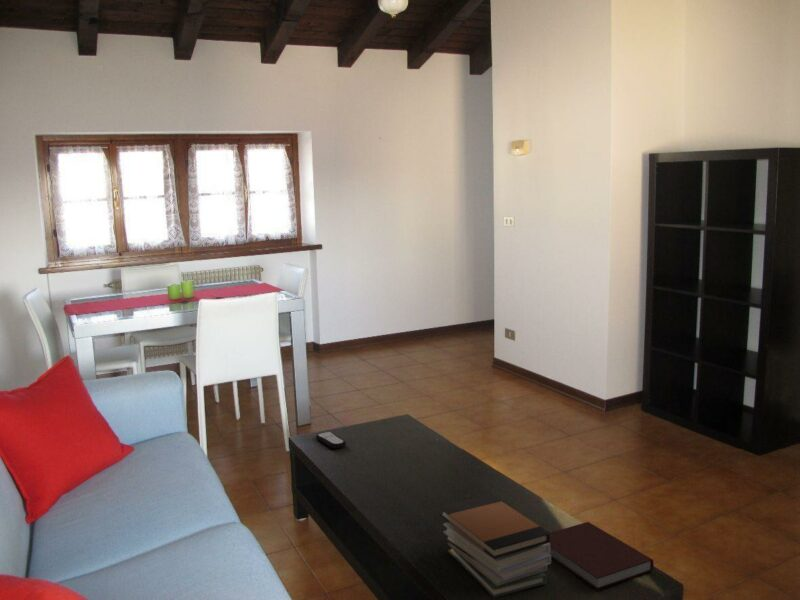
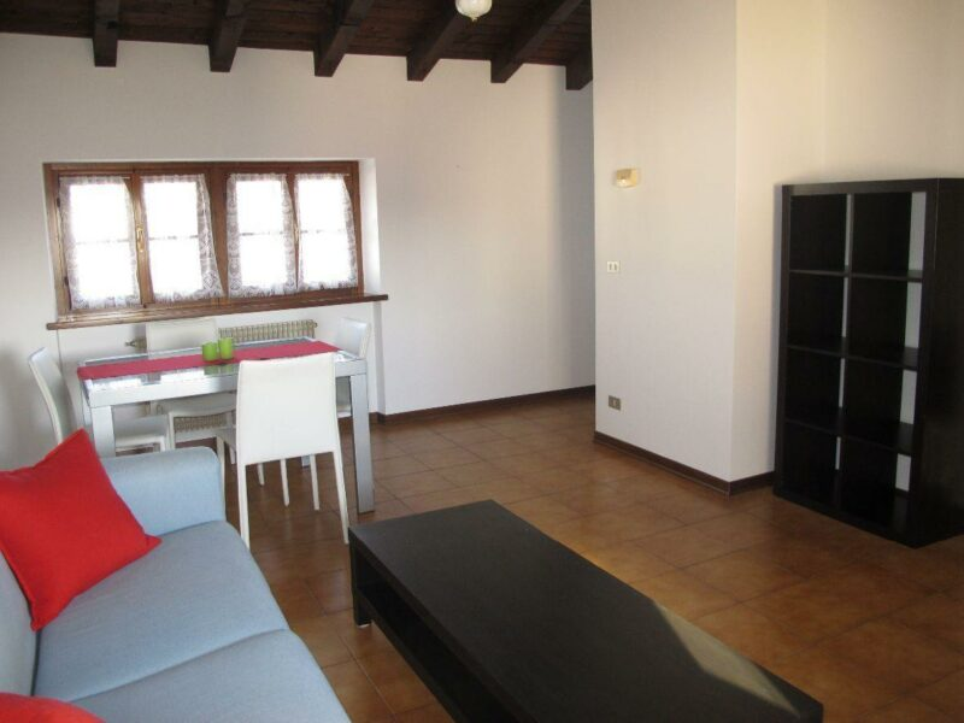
- remote control (331, 439)
- notebook (592, 552)
- book stack (494, 543)
